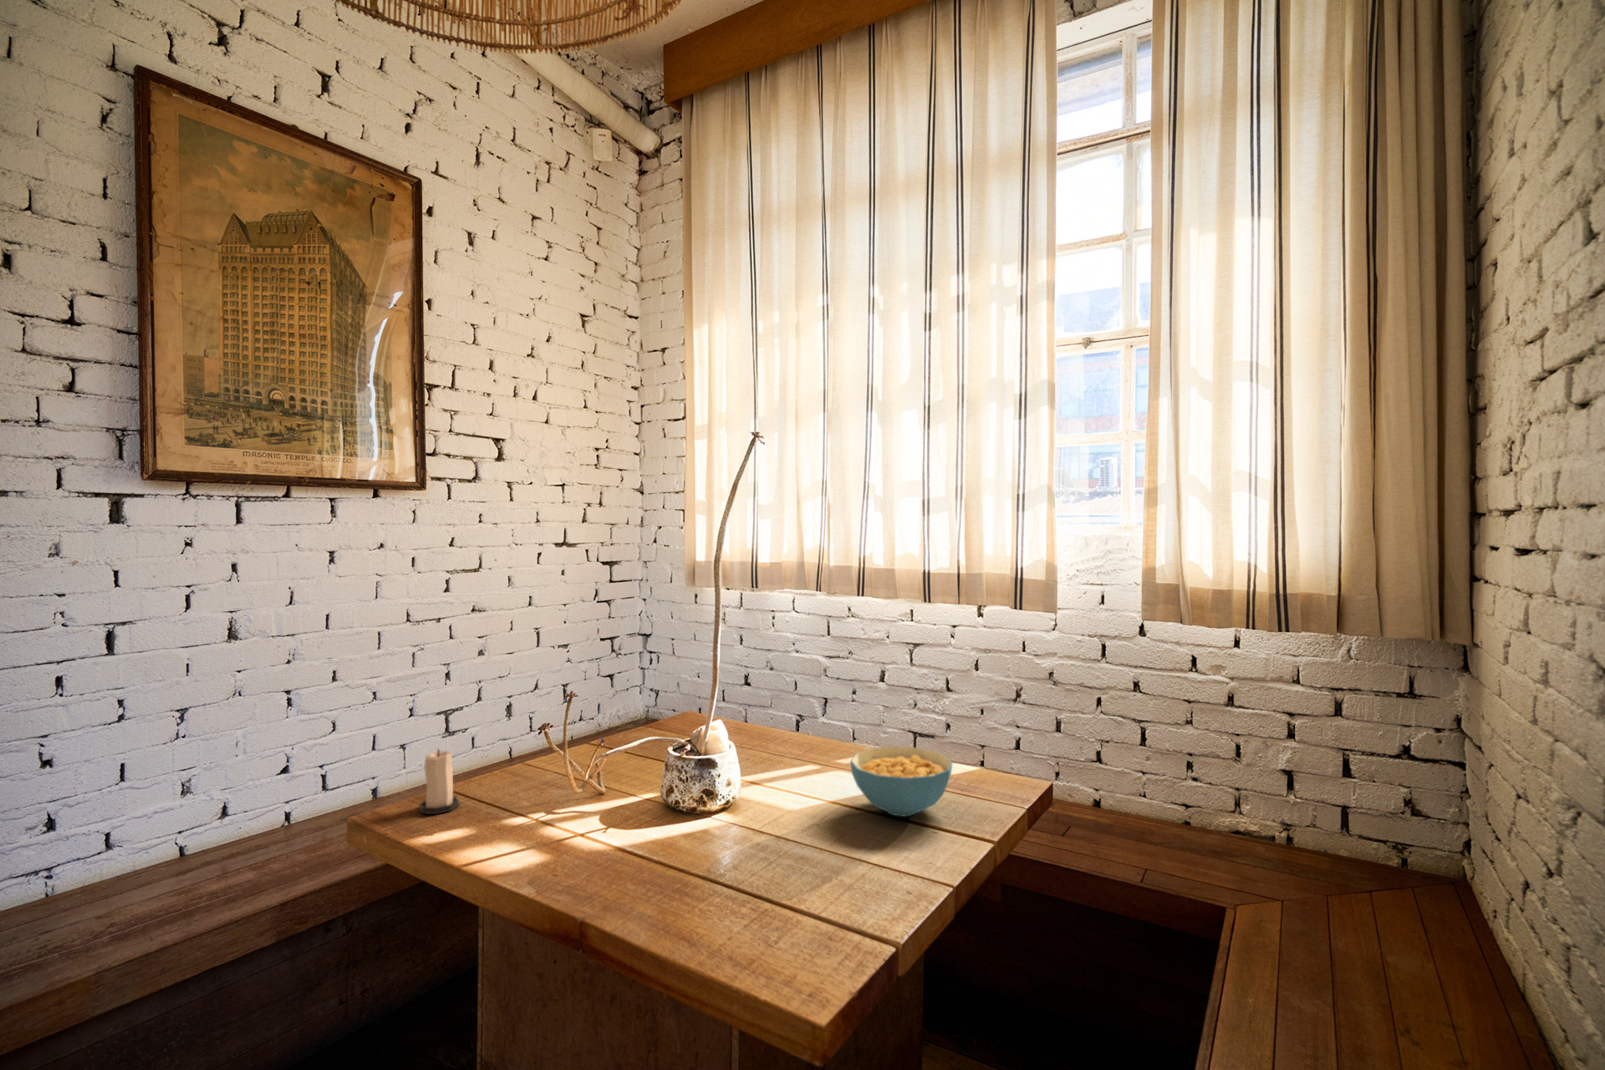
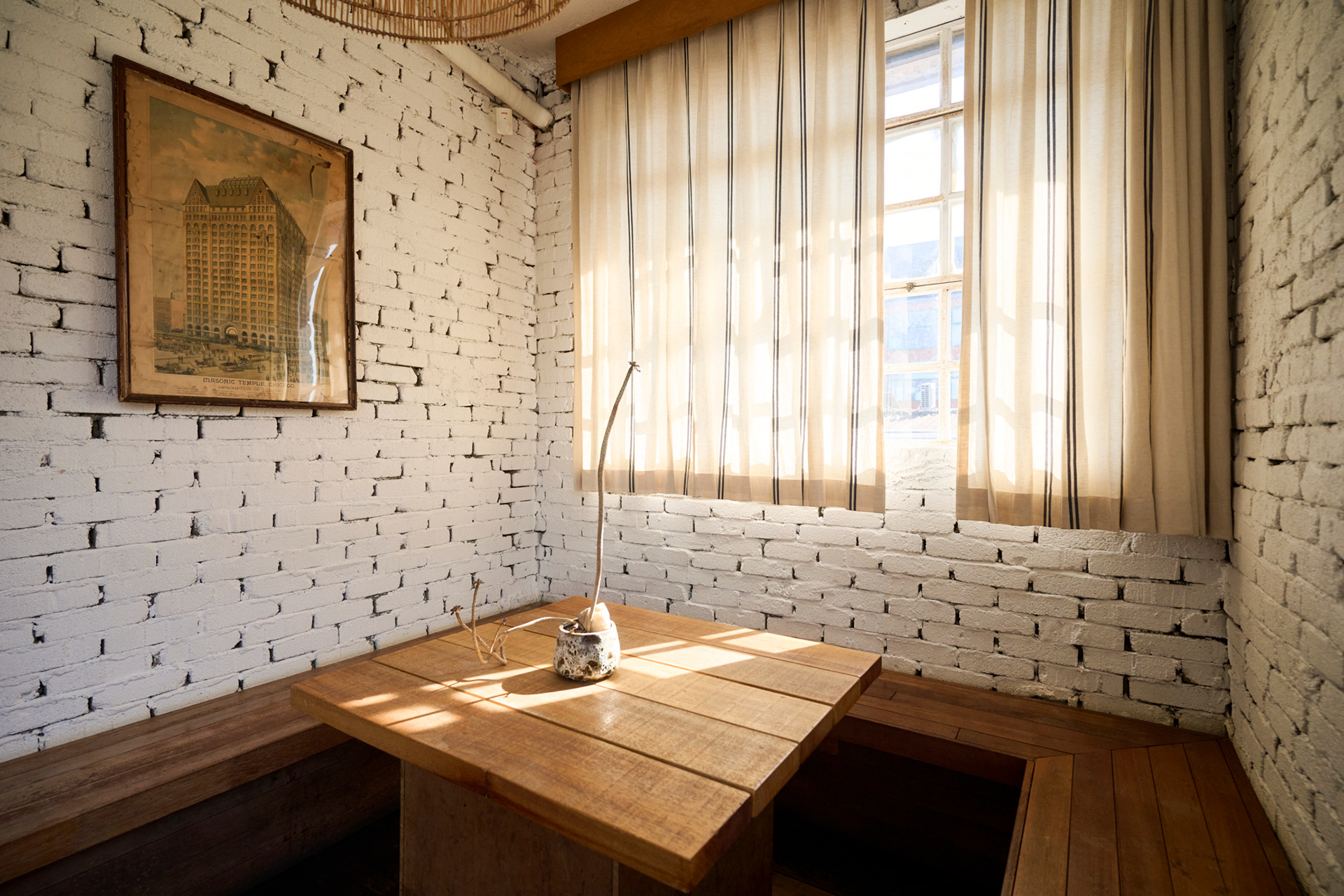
- candle (439, 777)
- cereal bowl (902, 786)
